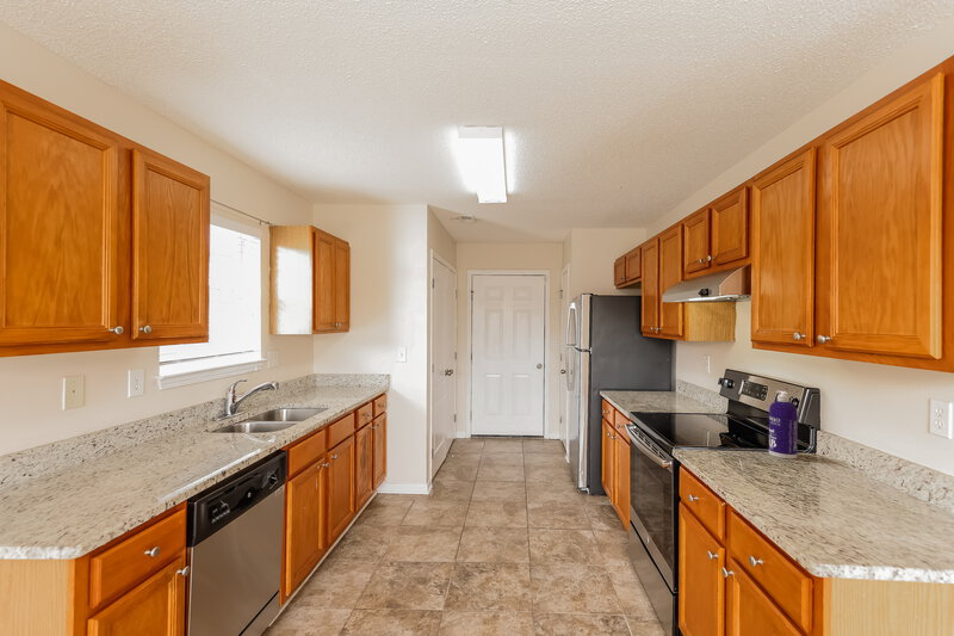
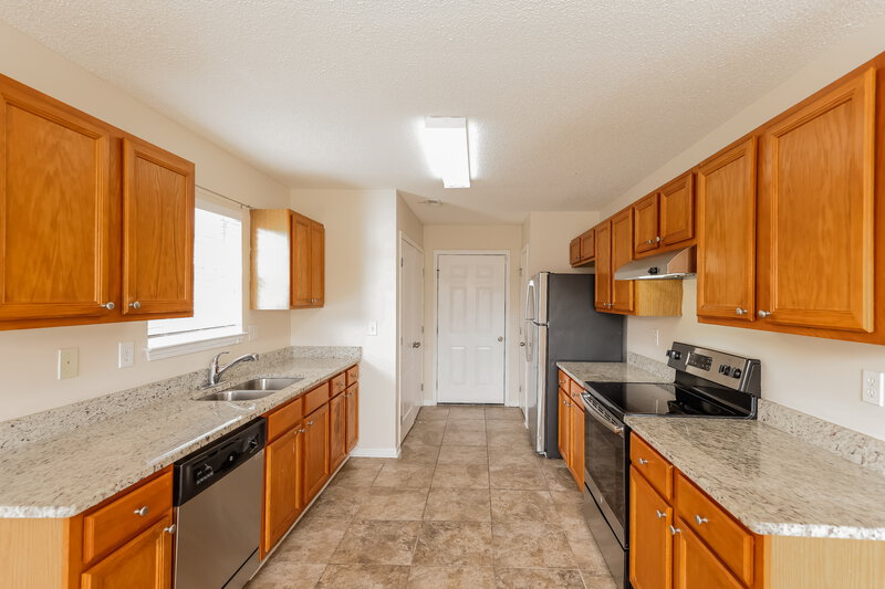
- spray bottle (782, 422)
